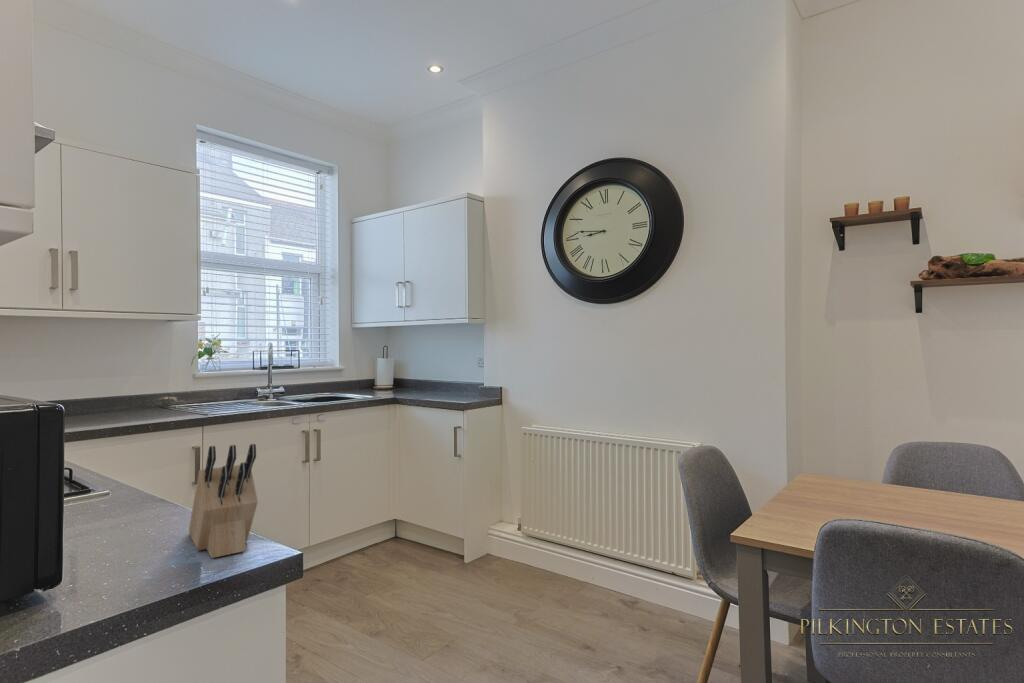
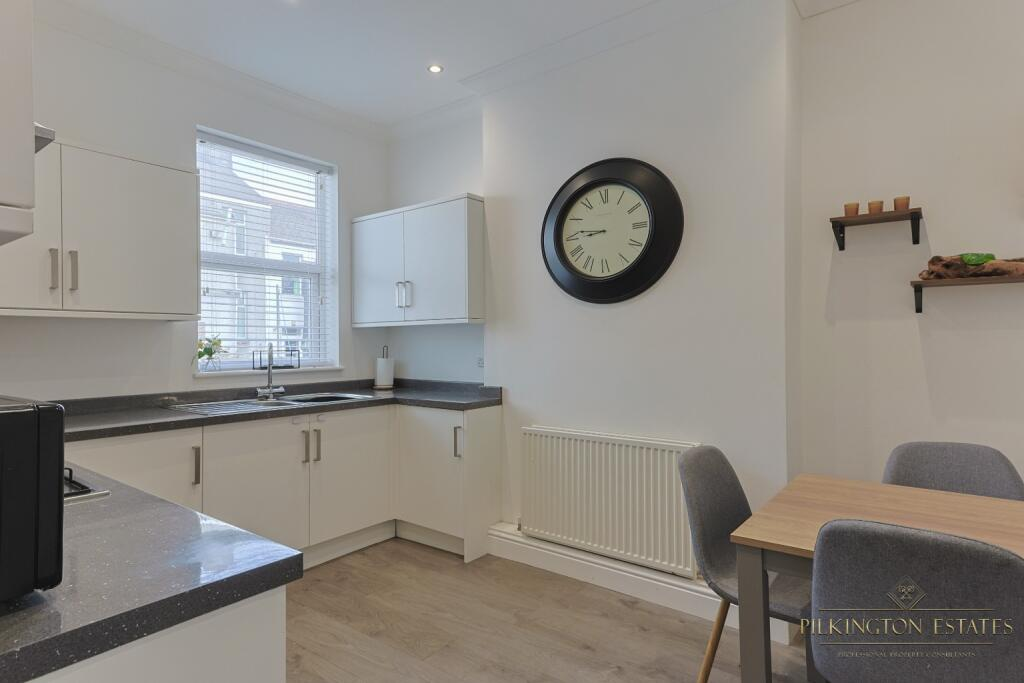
- knife block (222, 491)
